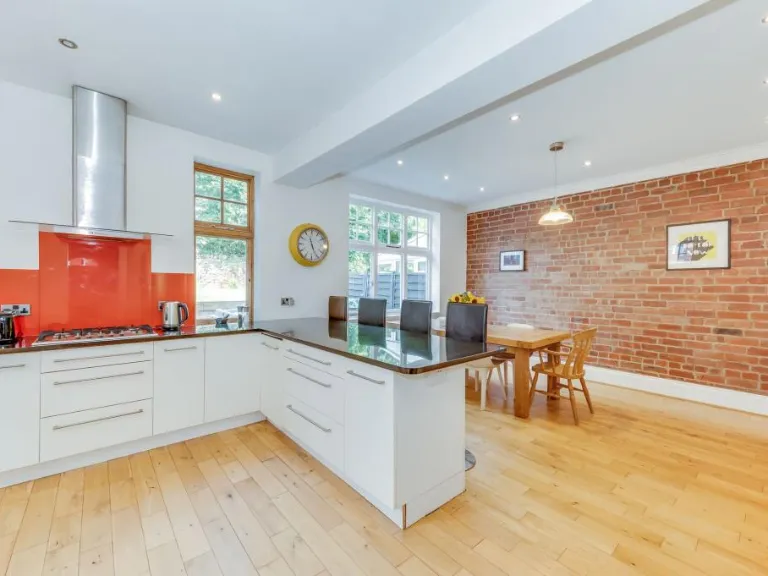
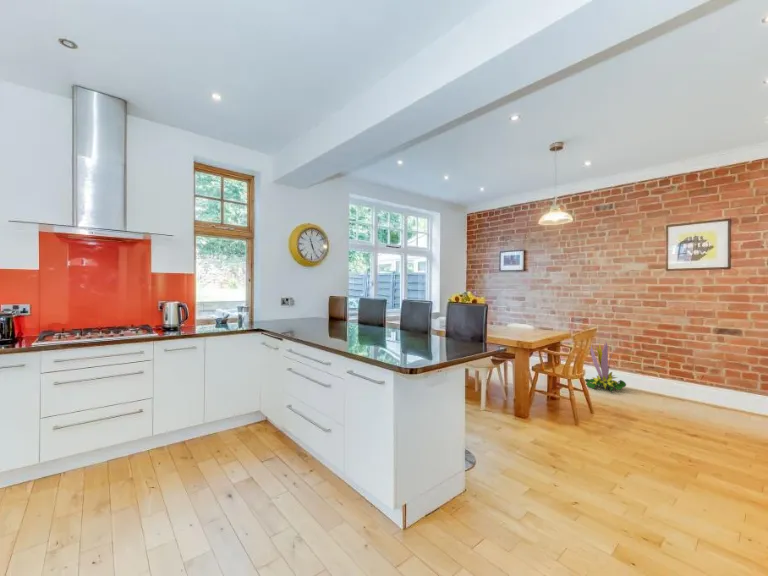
+ decorative plant (604, 363)
